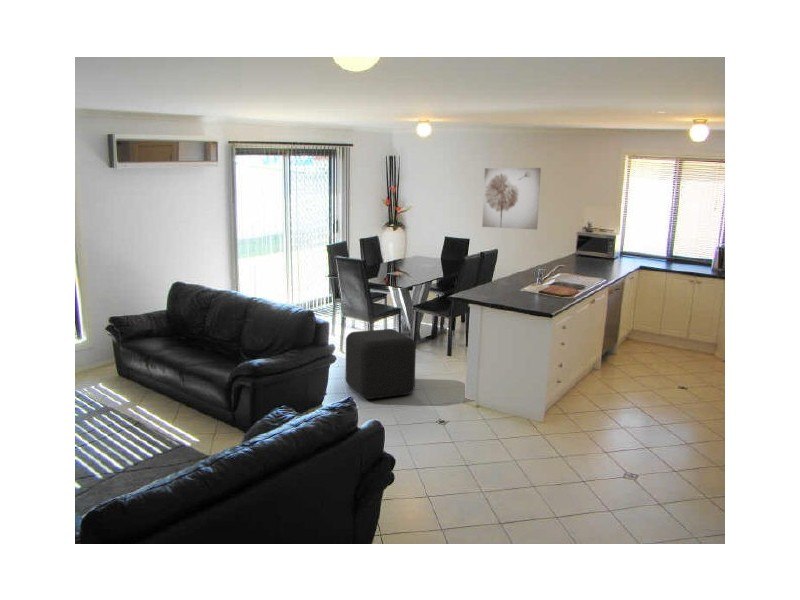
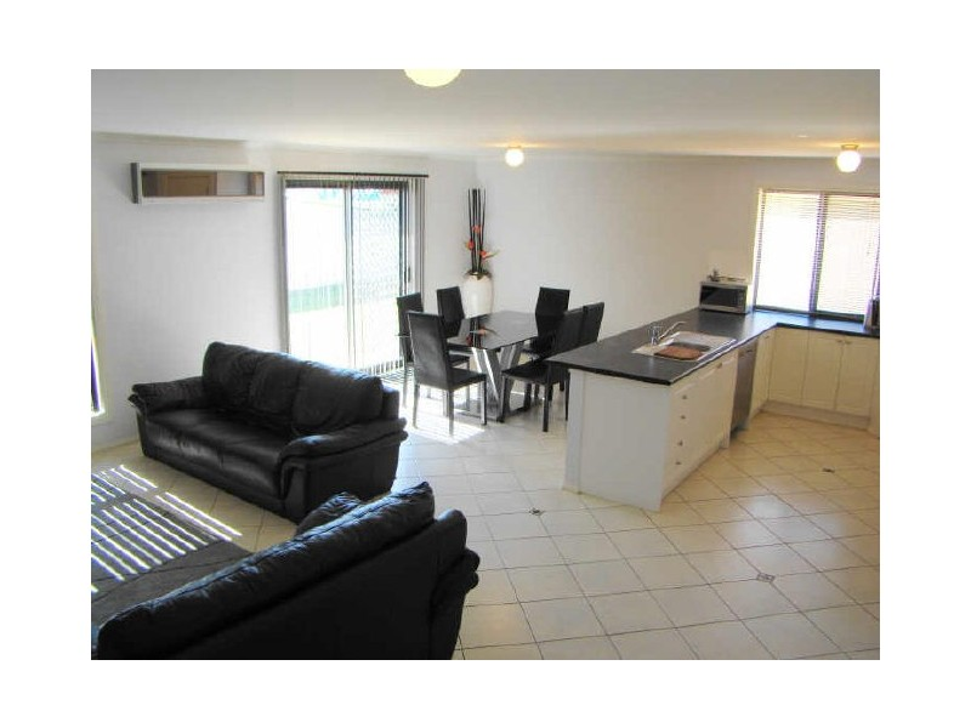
- cube (379, 362)
- wall art (510, 198)
